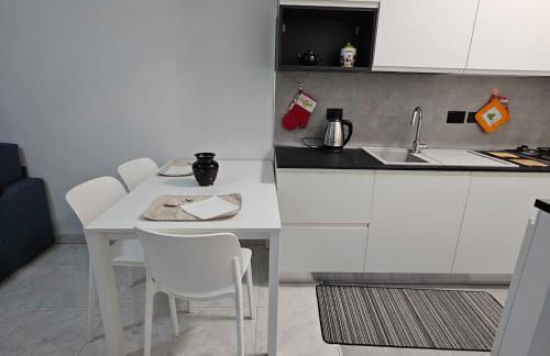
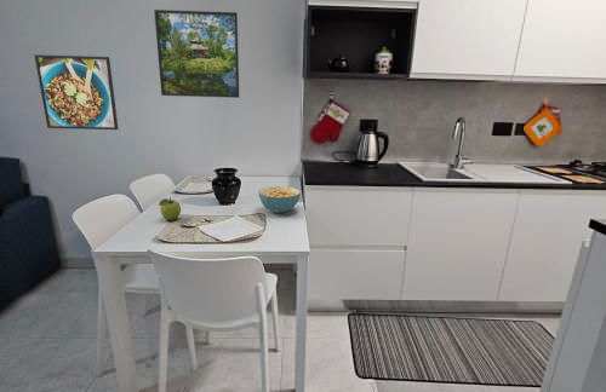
+ fruit (168, 208)
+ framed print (198, 54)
+ cereal bowl (279, 201)
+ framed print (78, 93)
